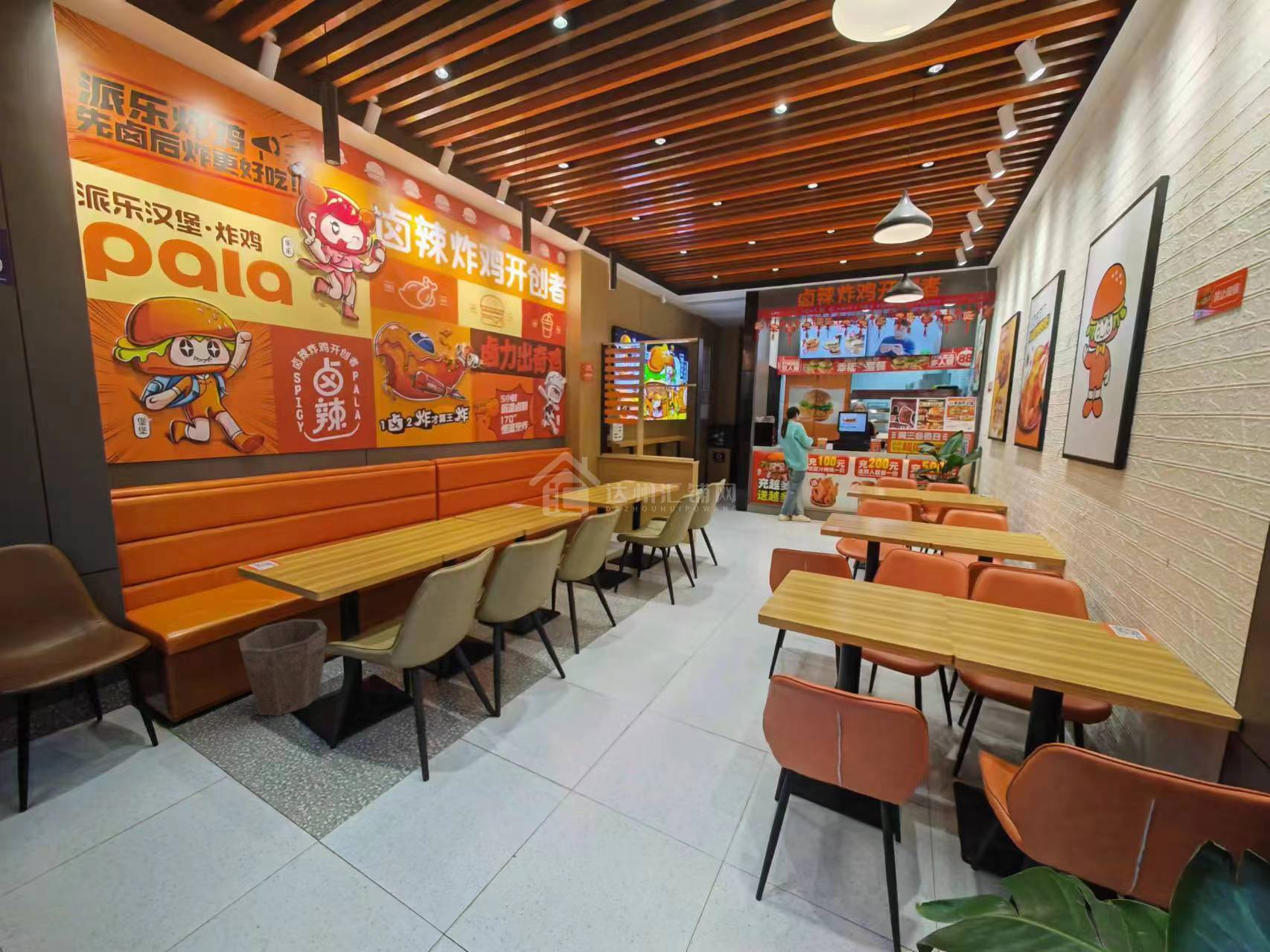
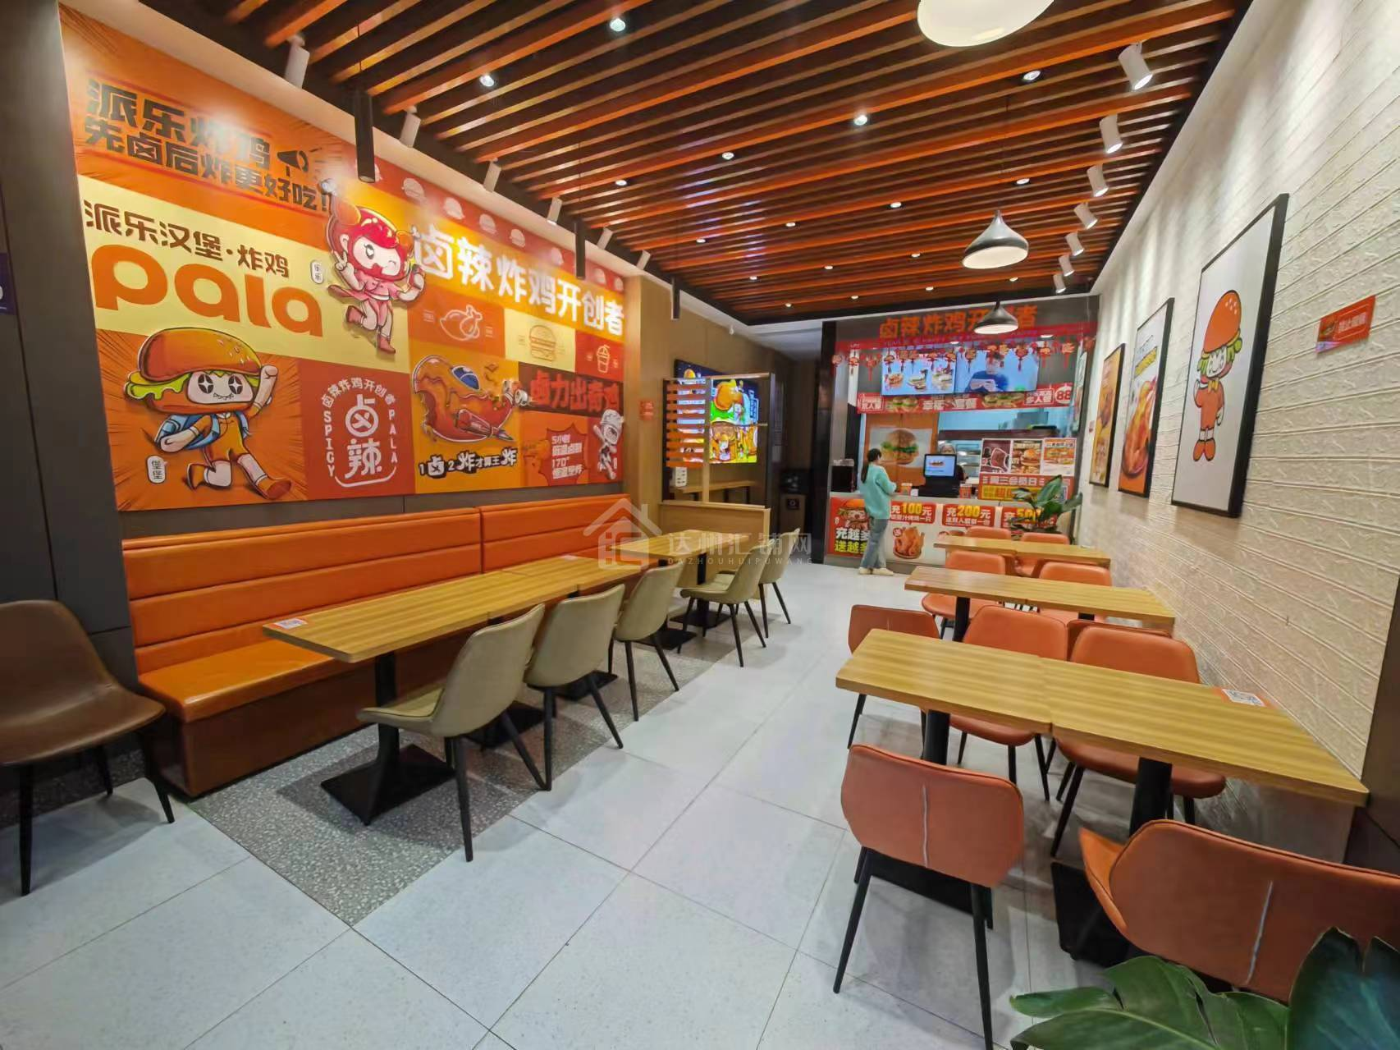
- waste bin (287, 667)
